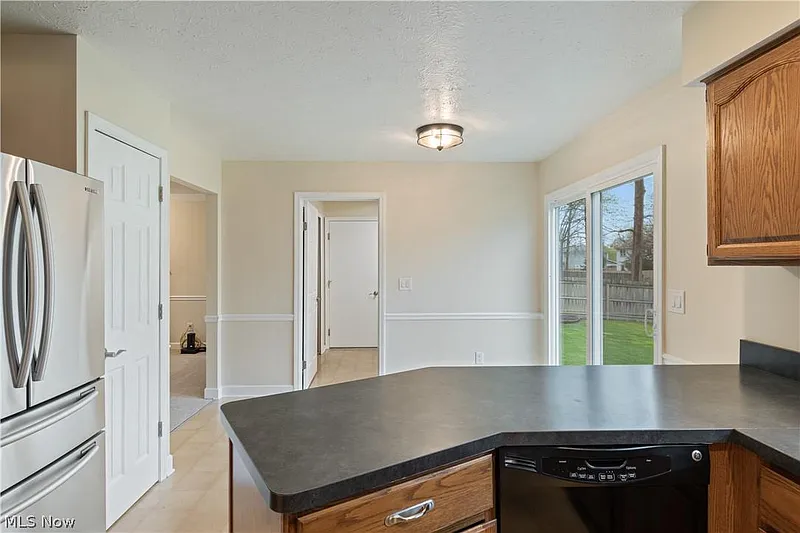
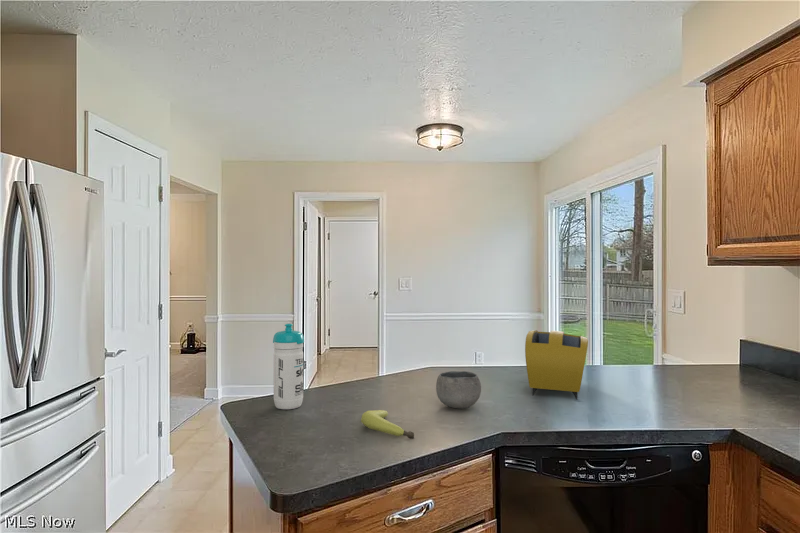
+ toaster (557, 359)
+ banana (382, 419)
+ bowl (458, 390)
+ water bottle (288, 364)
